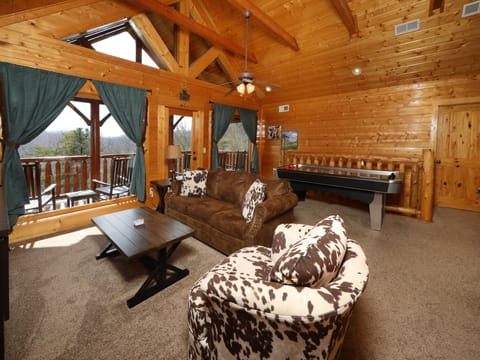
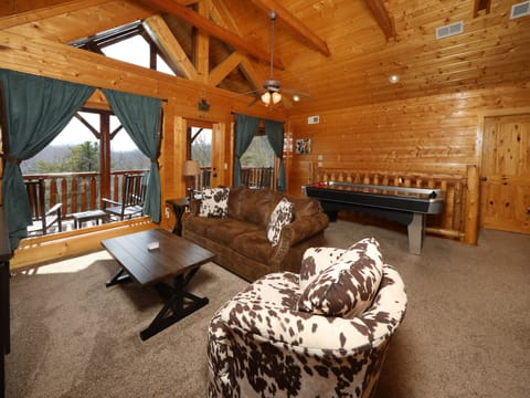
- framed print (289, 140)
